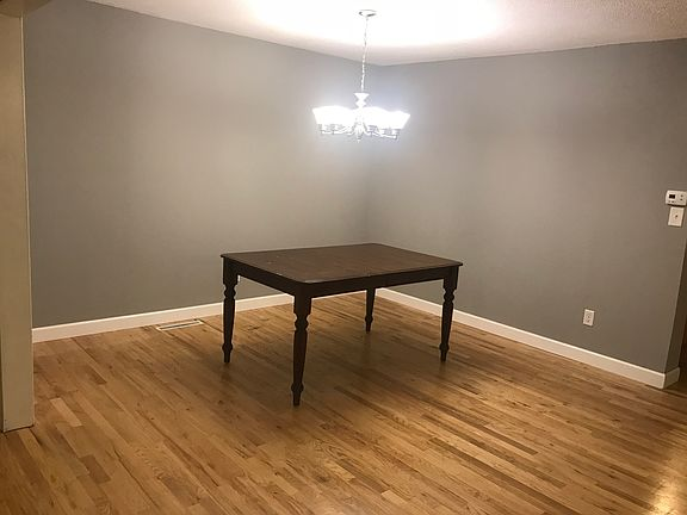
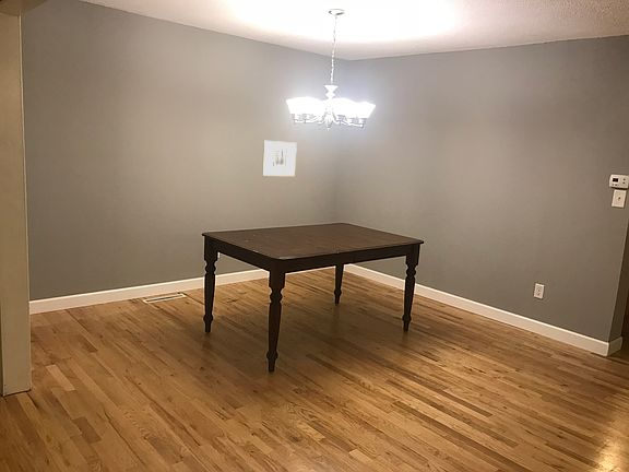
+ wall art (280, 158)
